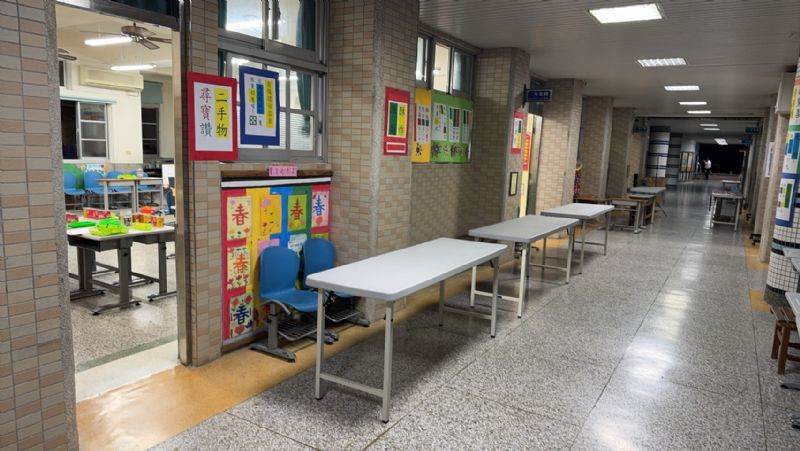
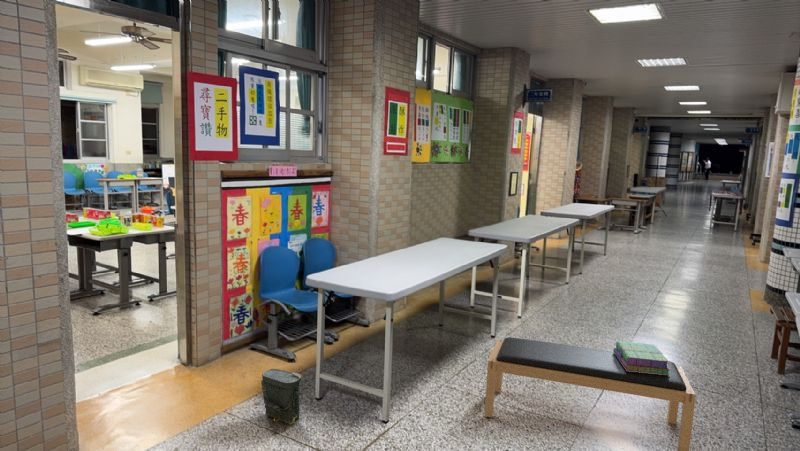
+ stack of books (640, 356)
+ bag (280, 396)
+ bench (583, 385)
